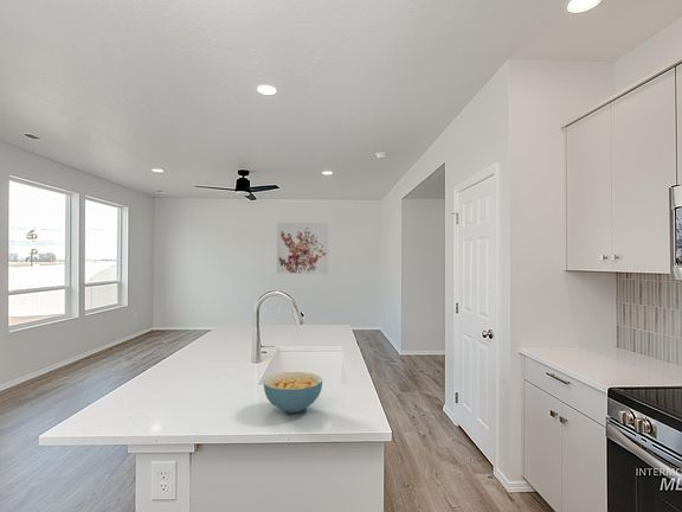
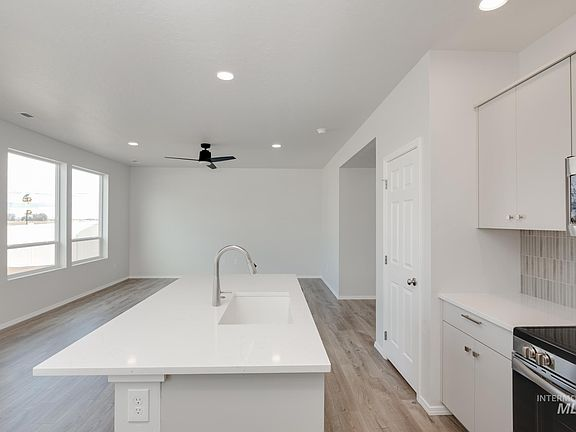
- cereal bowl (292, 395)
- wall art (302, 248)
